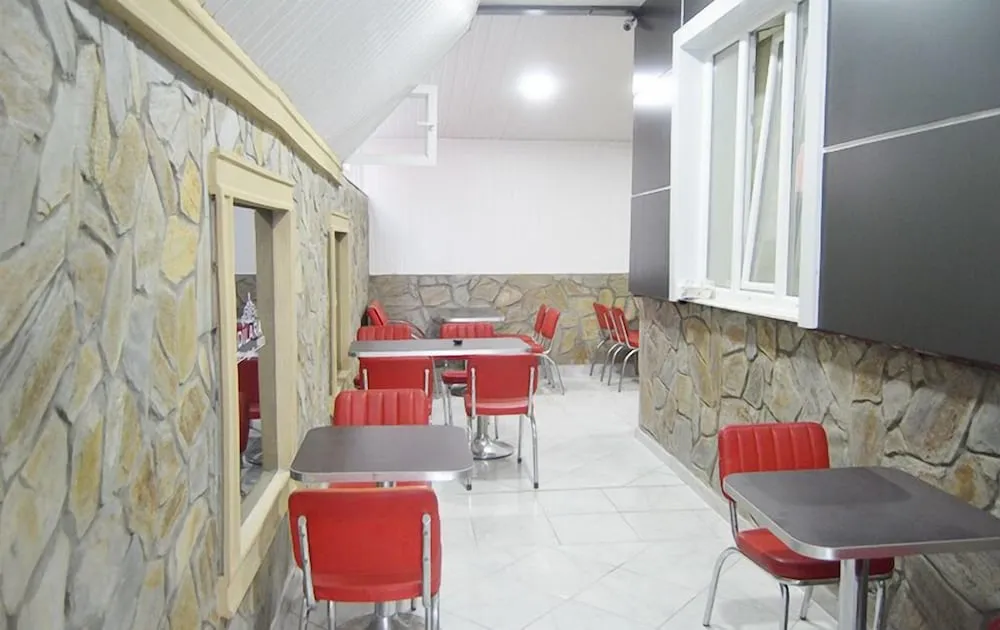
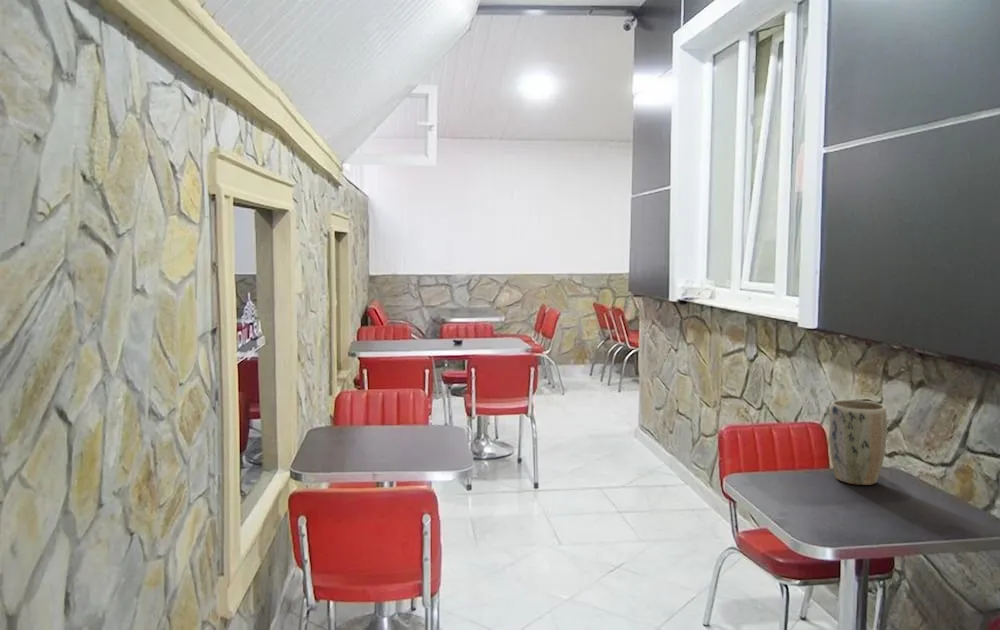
+ plant pot (857, 442)
